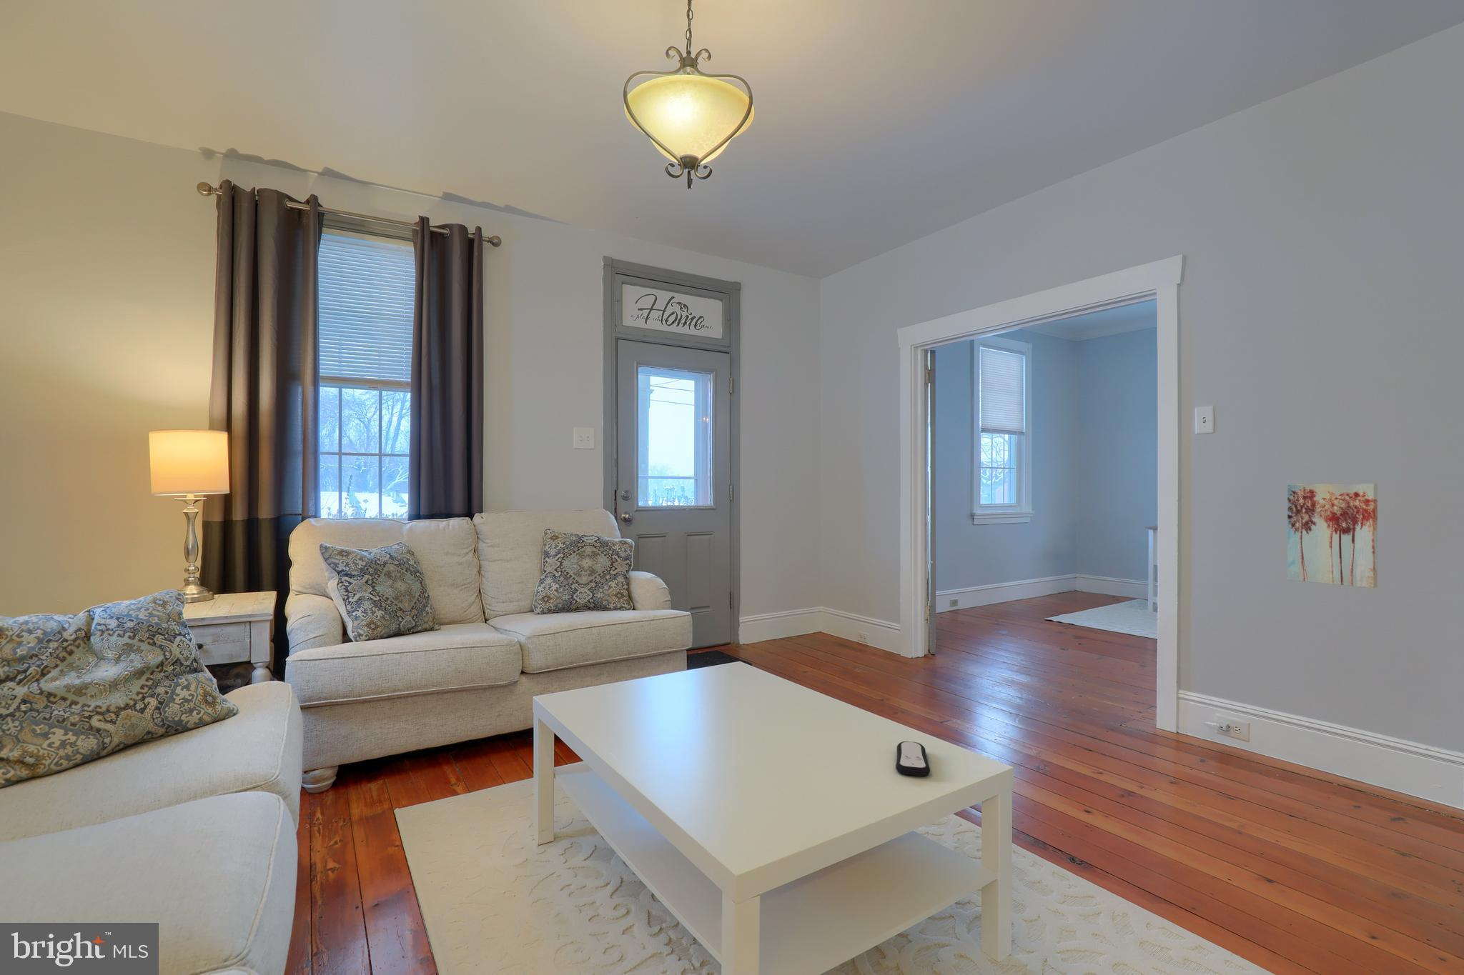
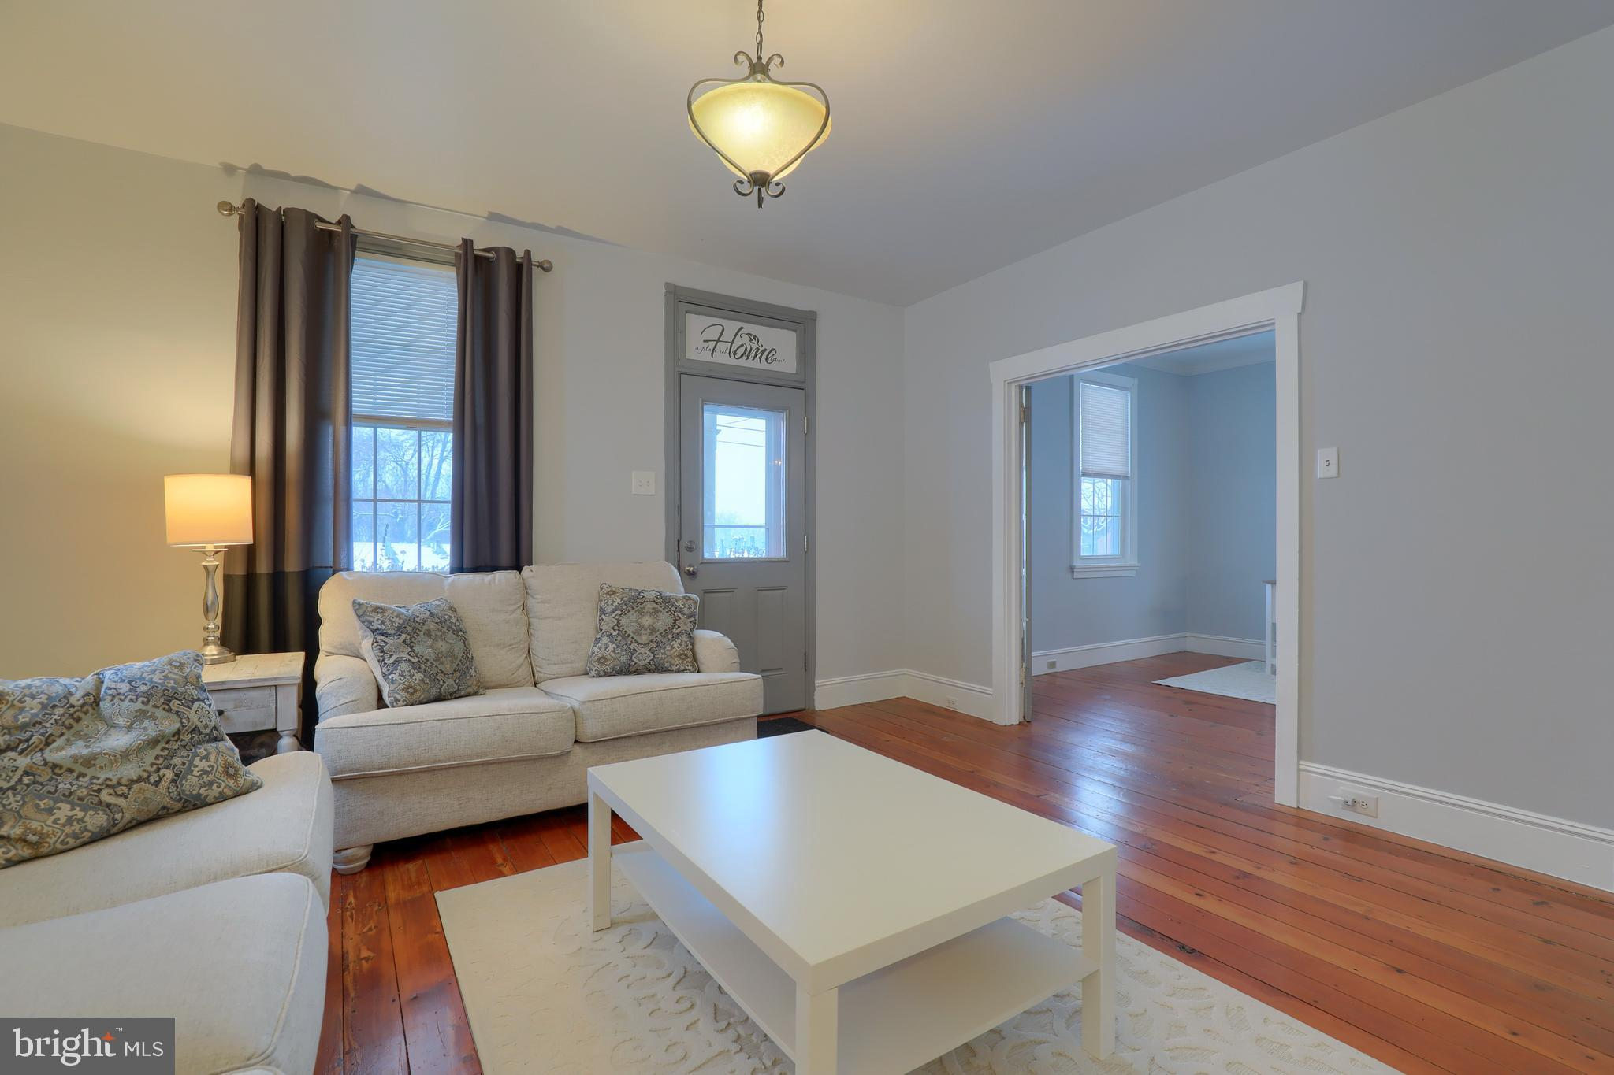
- wall art (1330, 533)
- remote control (911, 757)
